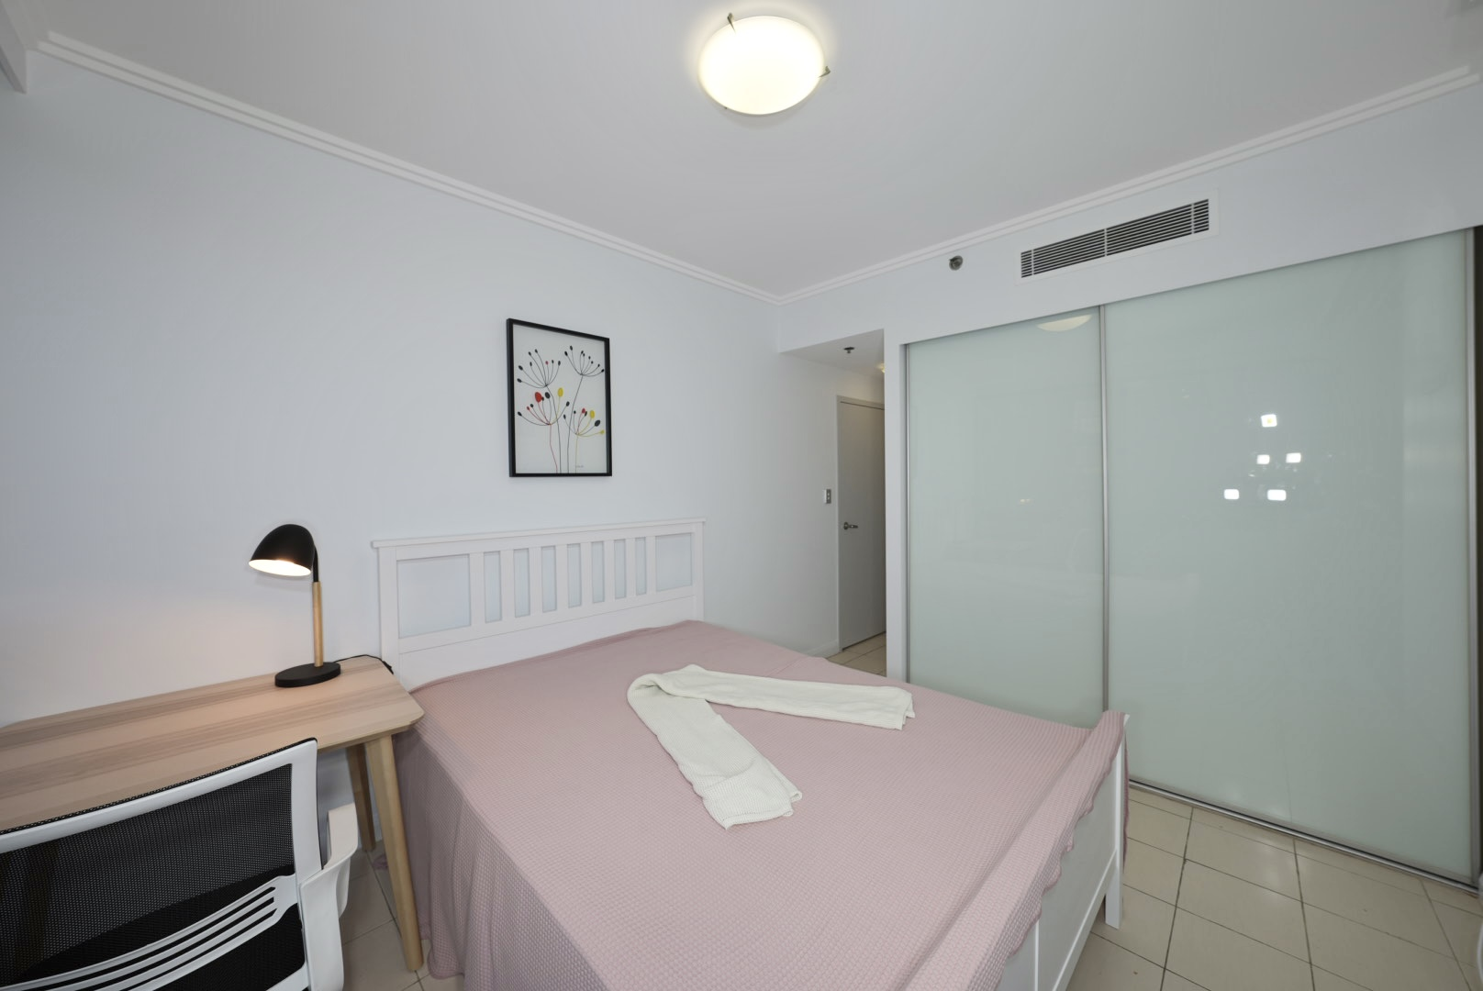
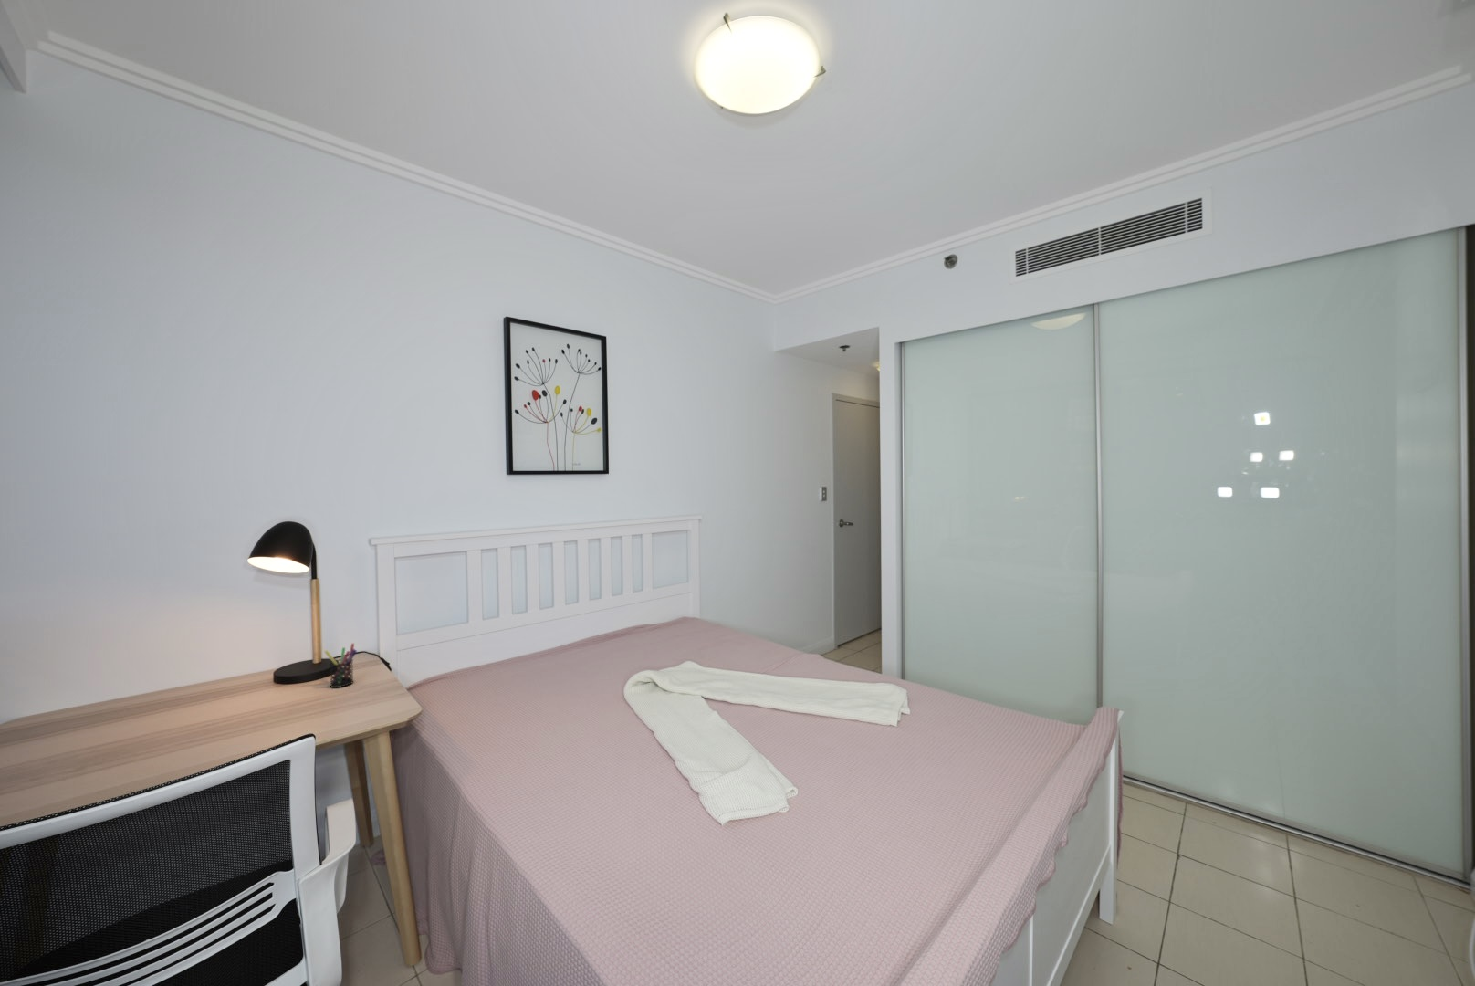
+ pen holder (342, 664)
